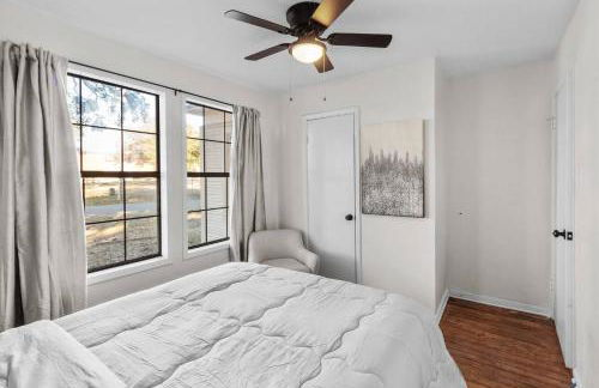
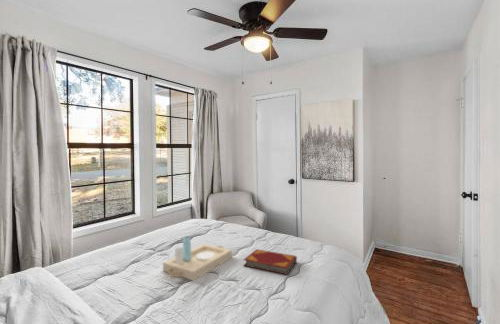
+ serving tray (199, 249)
+ hardback book (270, 260)
